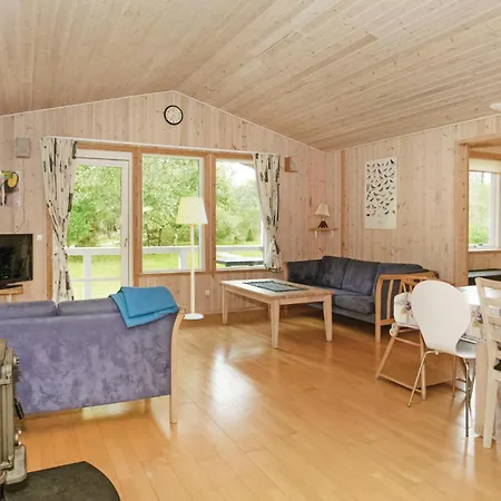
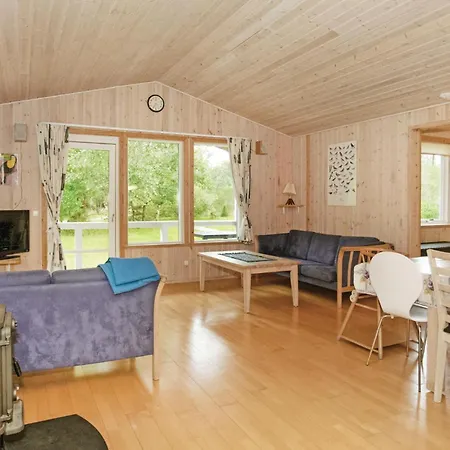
- lamp (191, 257)
